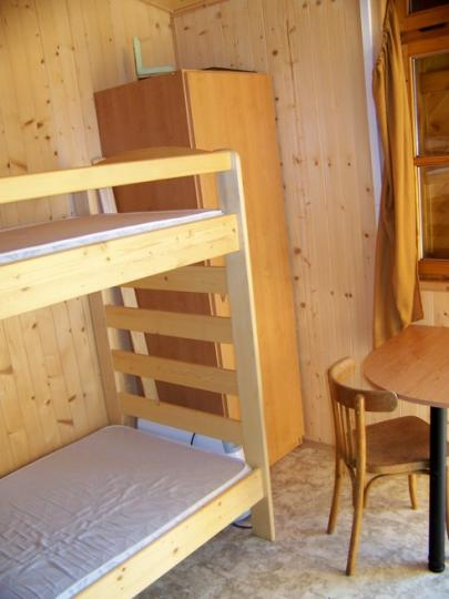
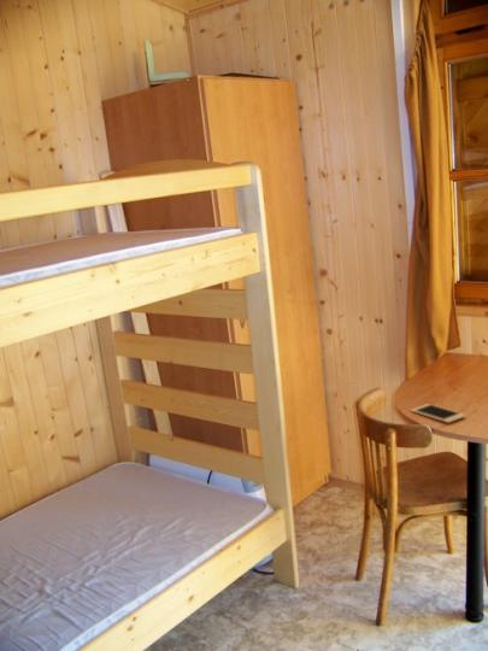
+ cell phone (437, 412)
